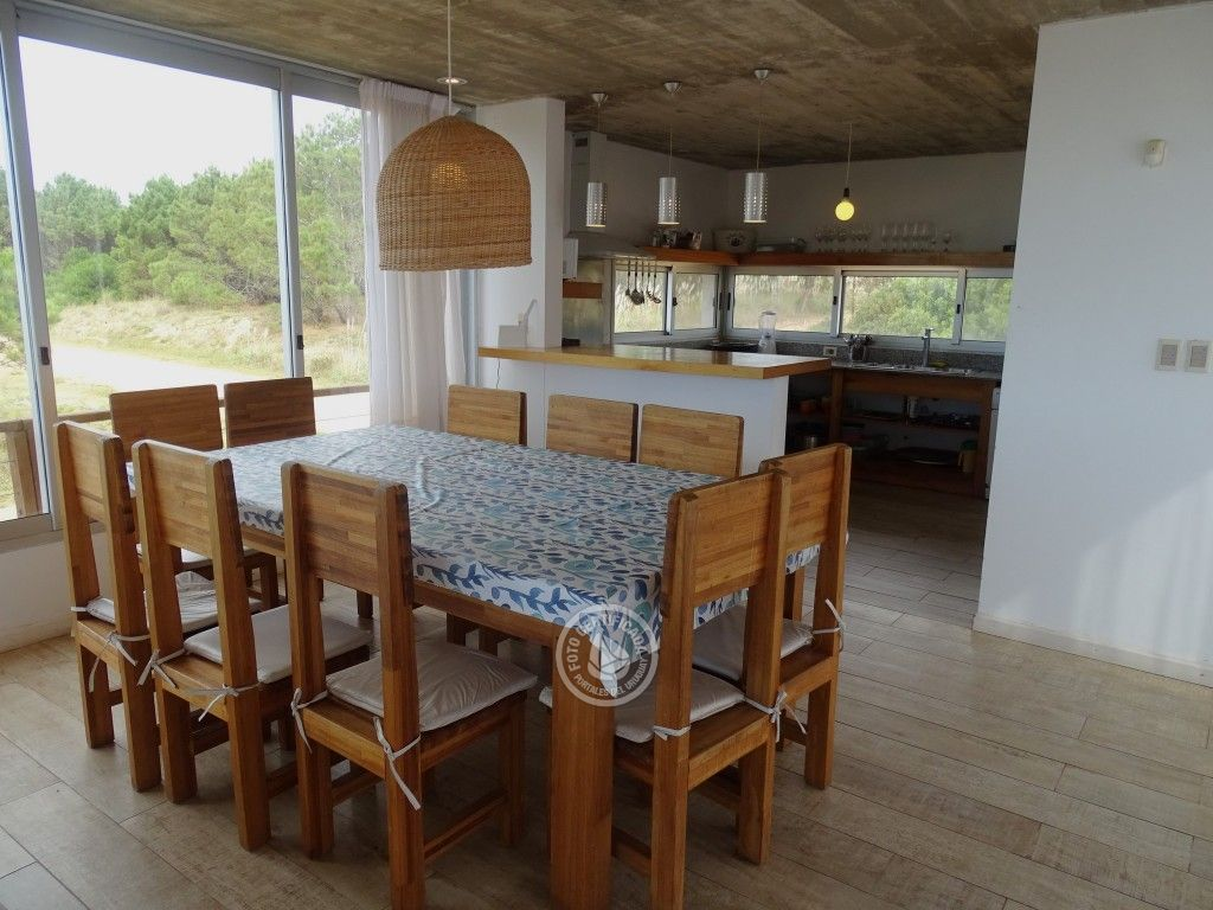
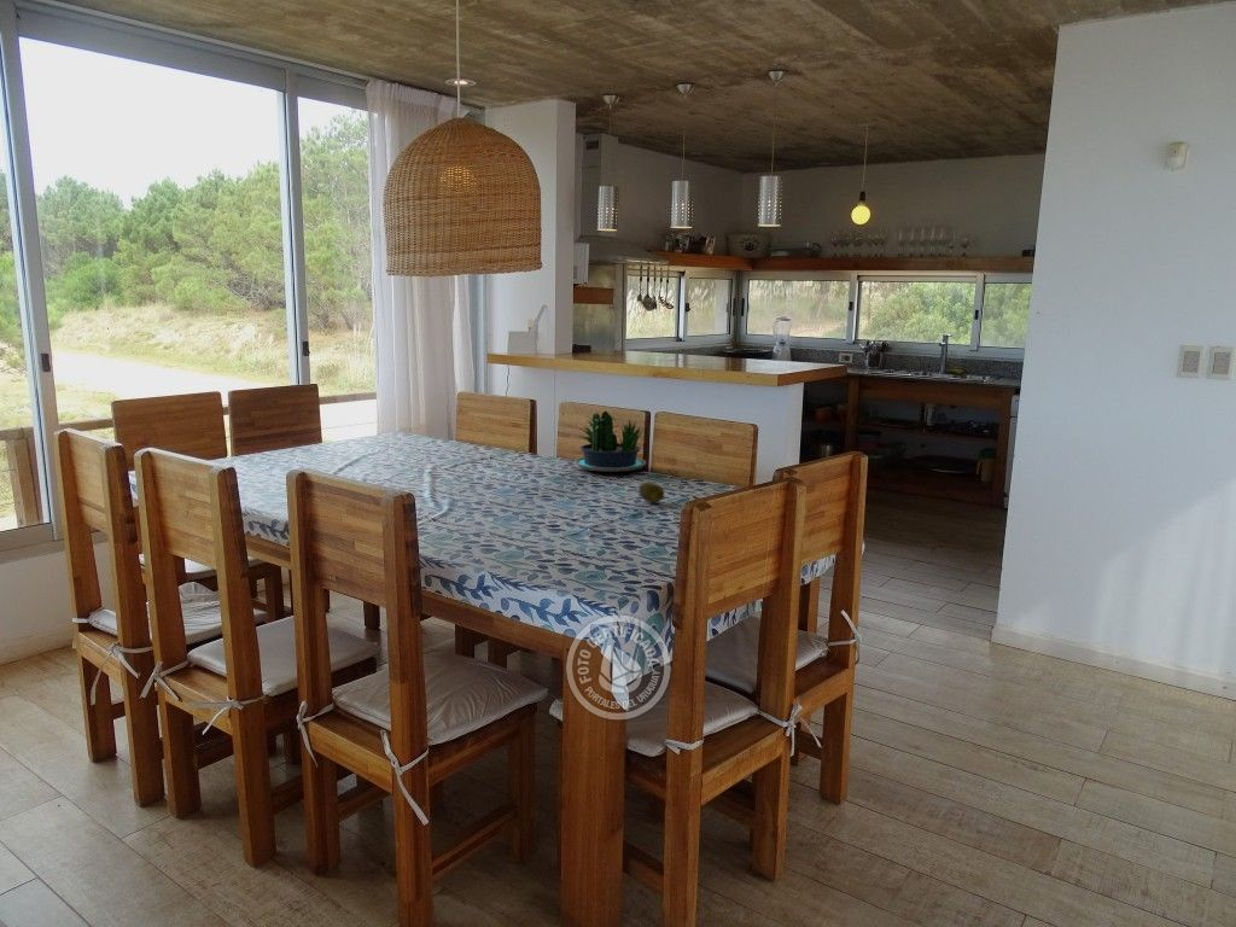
+ fruit (651, 491)
+ potted plant (605, 439)
